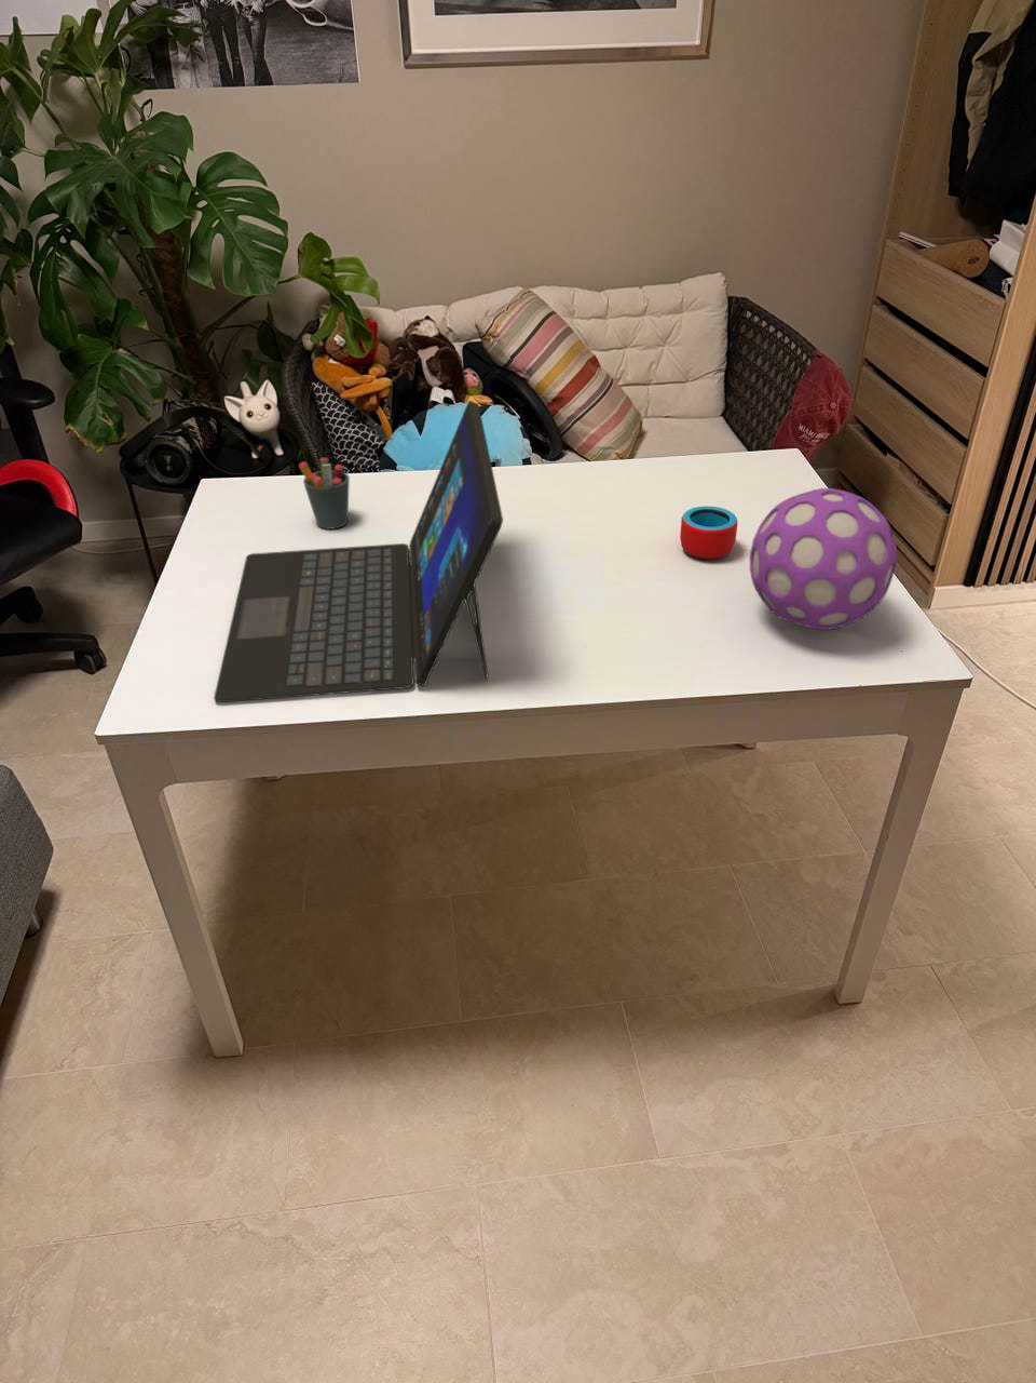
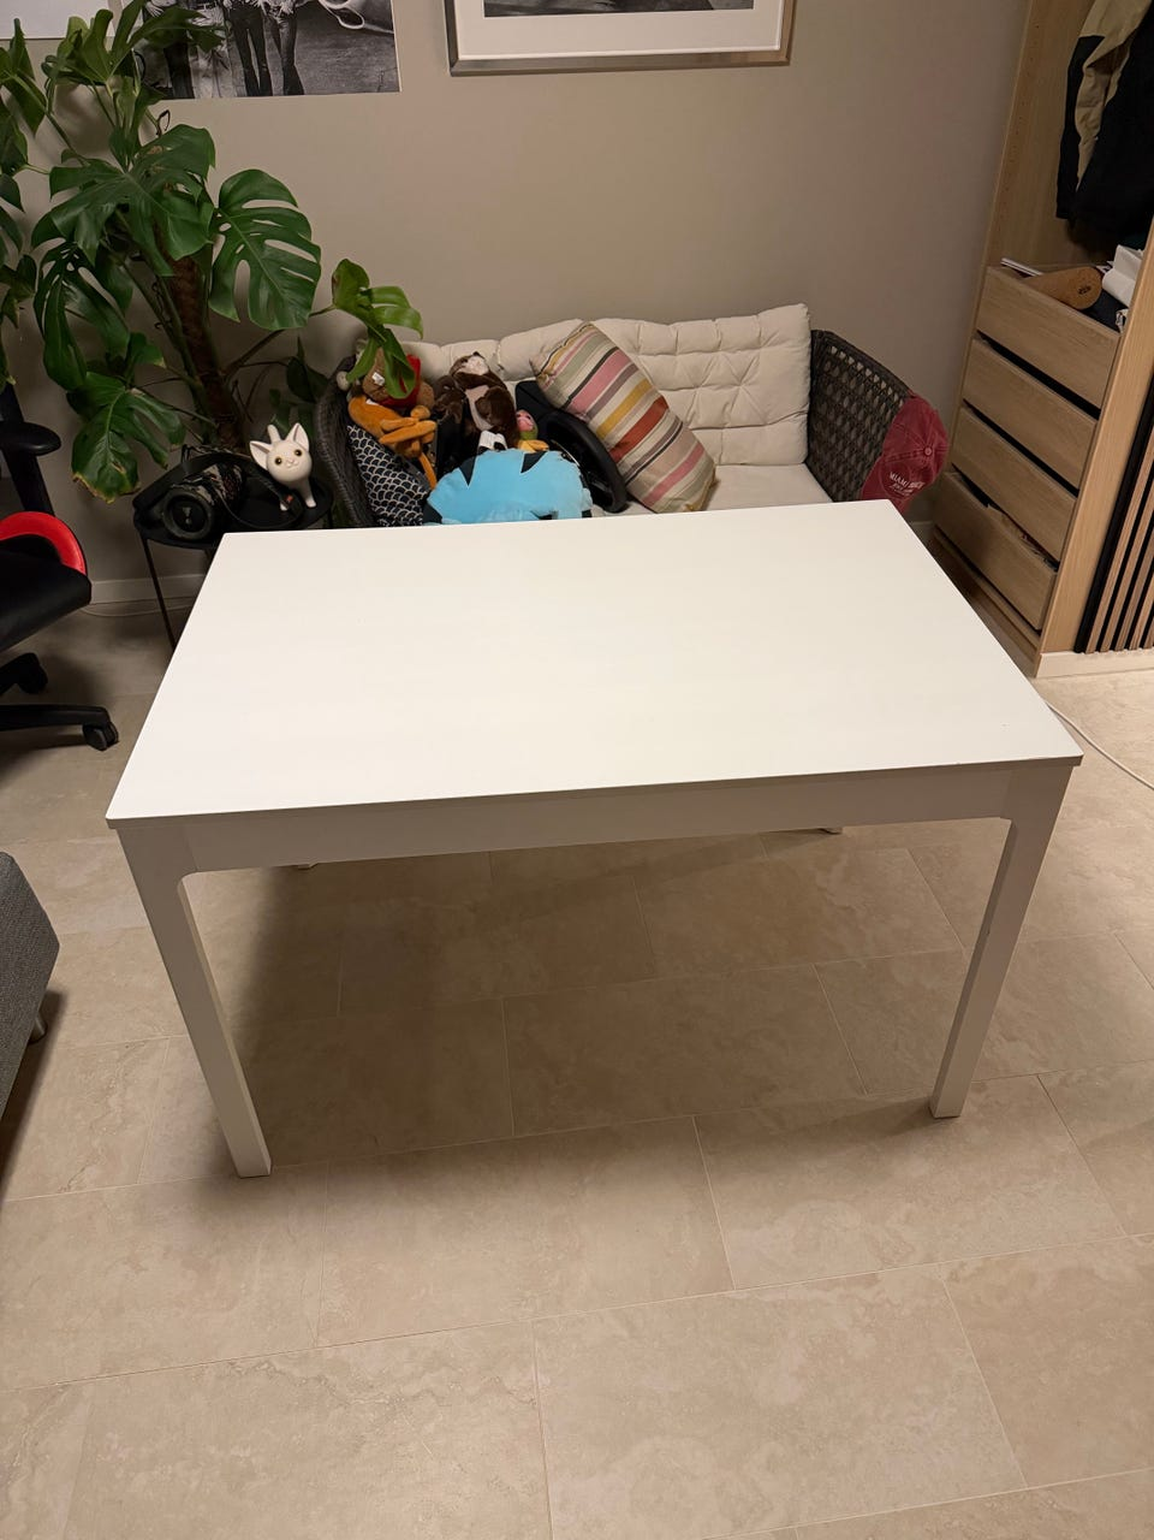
- pen holder (326, 488)
- decorative ball (822, 560)
- laptop (355, 547)
- mug (705, 529)
